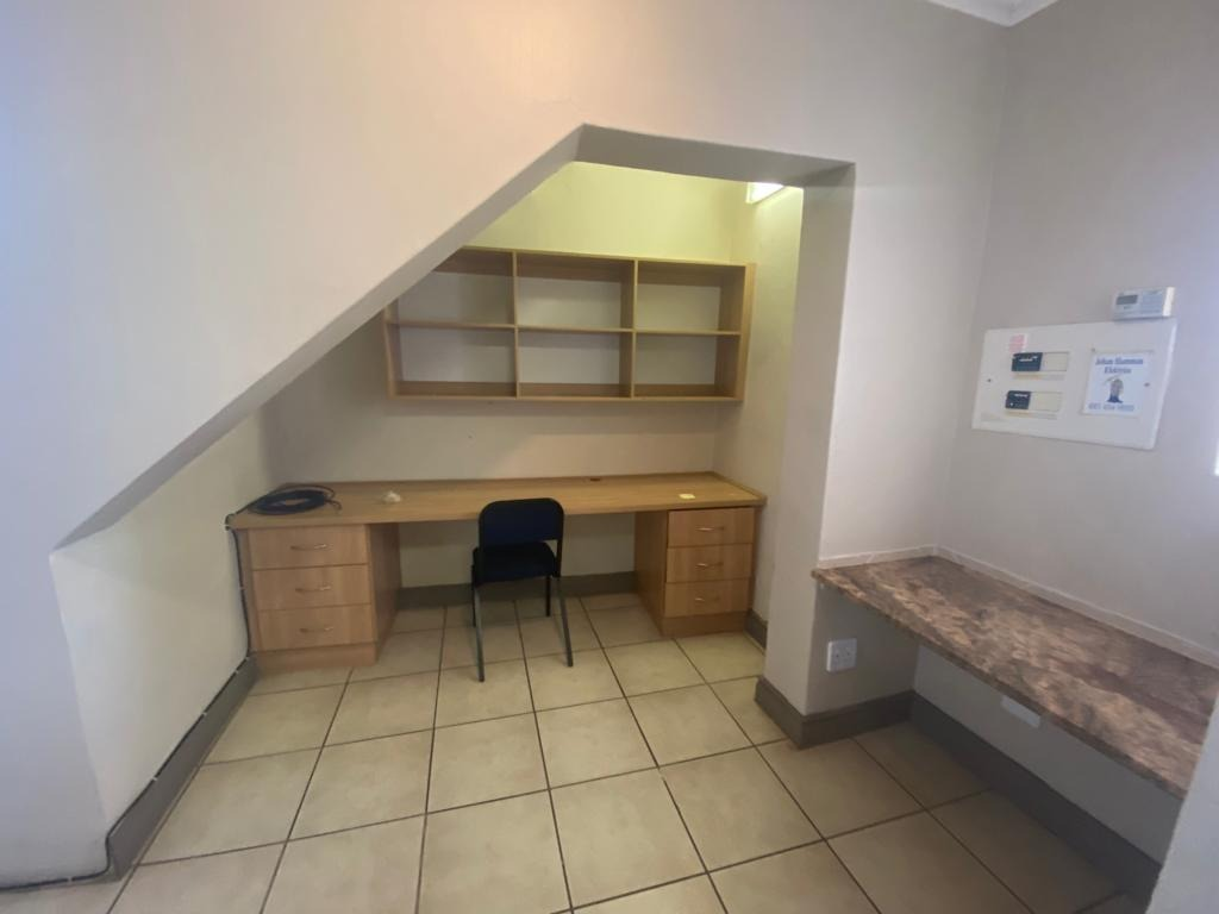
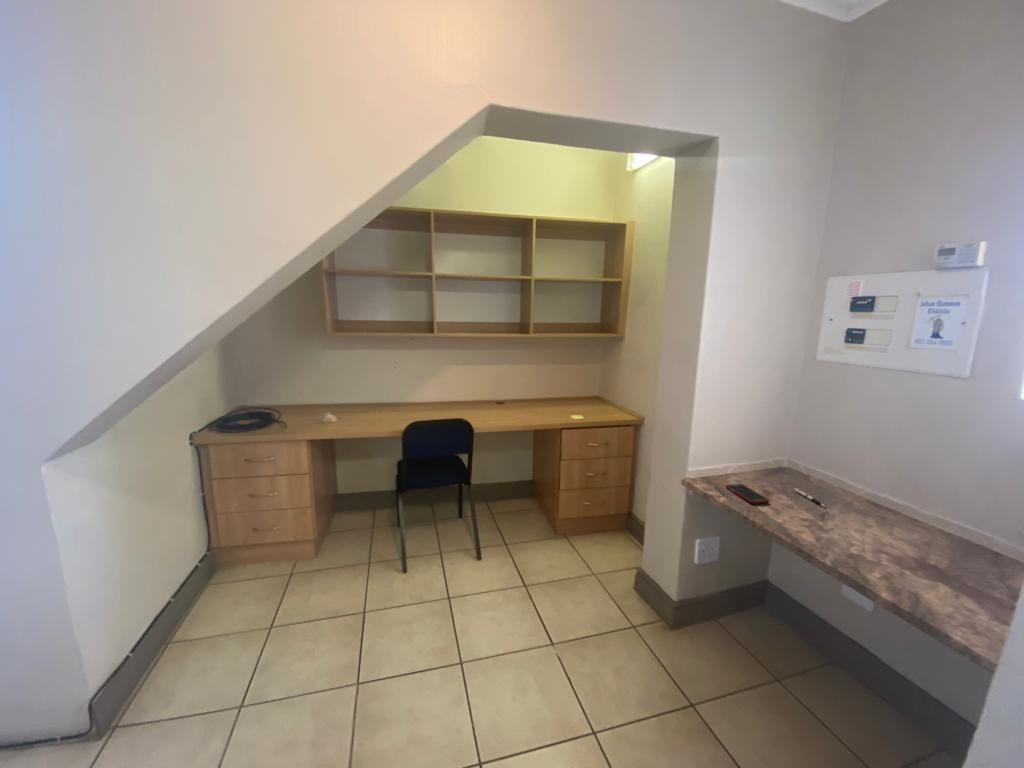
+ cell phone (746, 493)
+ pen (809, 497)
